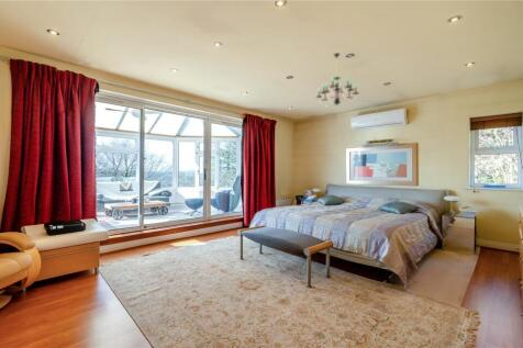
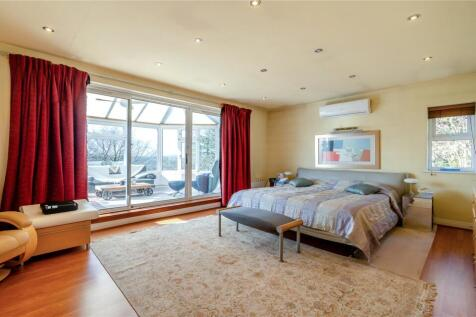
- chandelier (336, 79)
